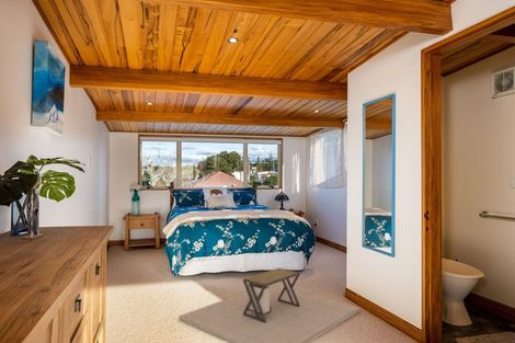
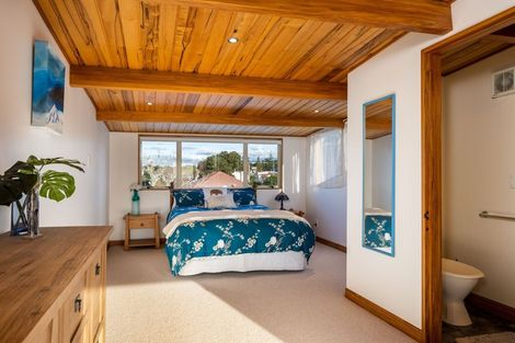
- desk (272, 296)
